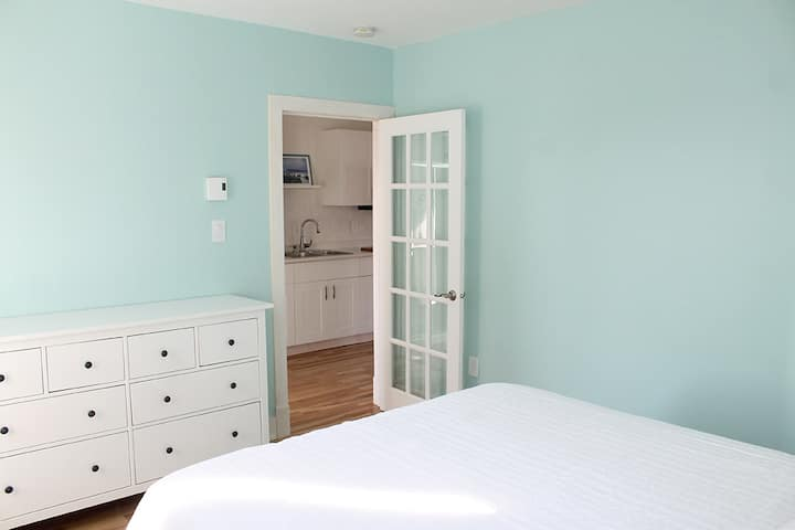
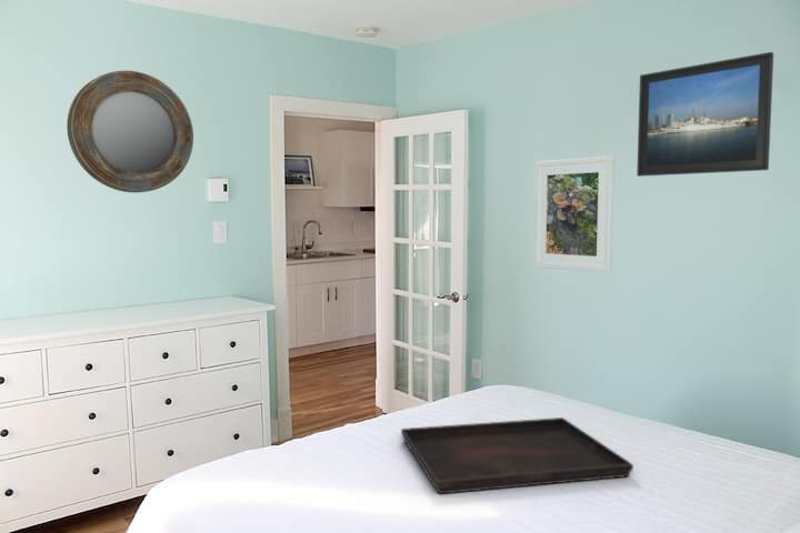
+ serving tray (508, 451)
+ home mirror (133, 132)
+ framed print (571, 214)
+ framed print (699, 119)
